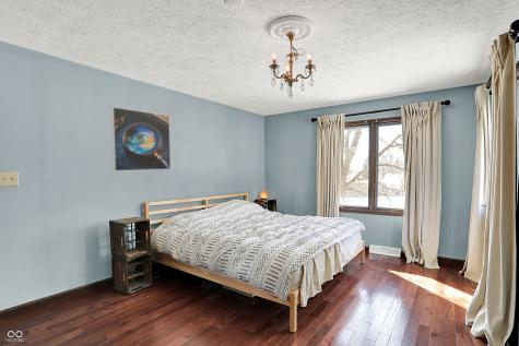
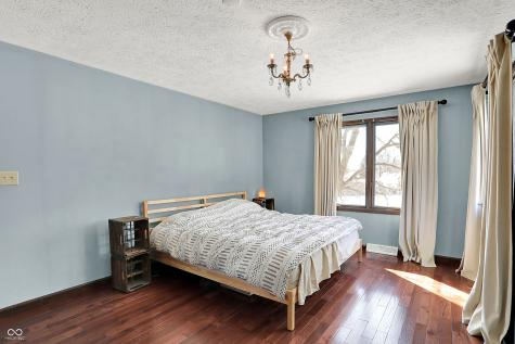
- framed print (143, 141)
